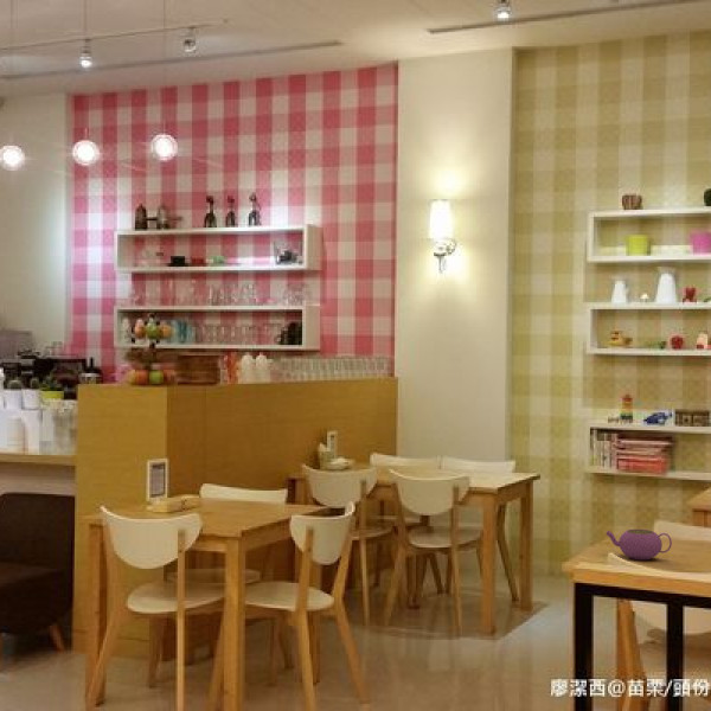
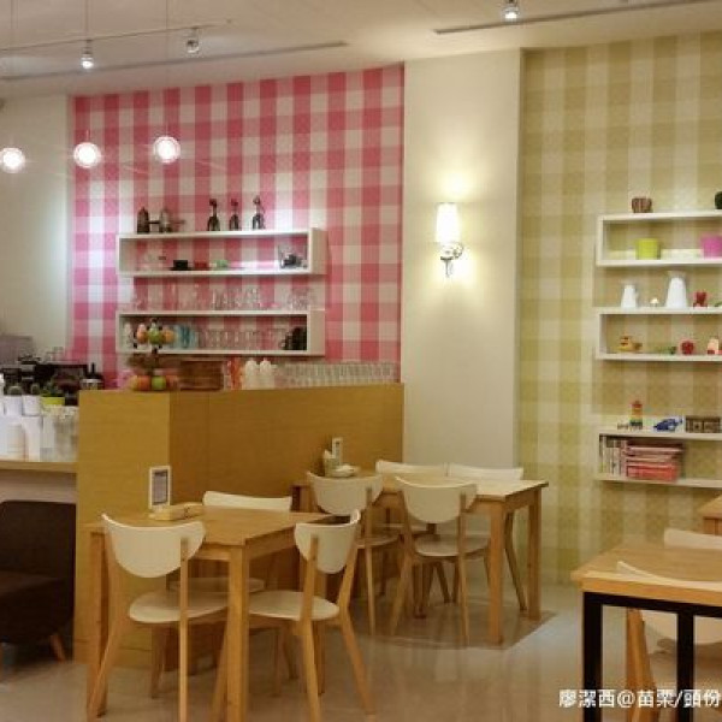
- teapot (638, 544)
